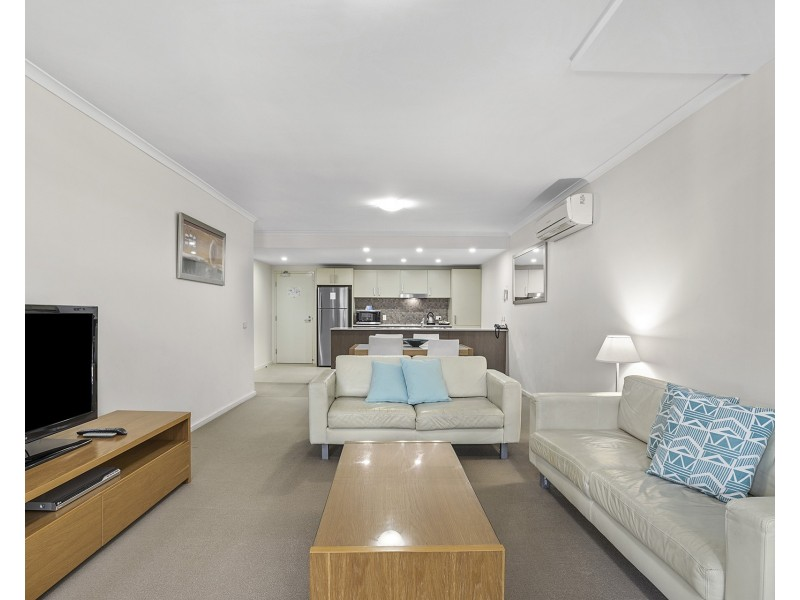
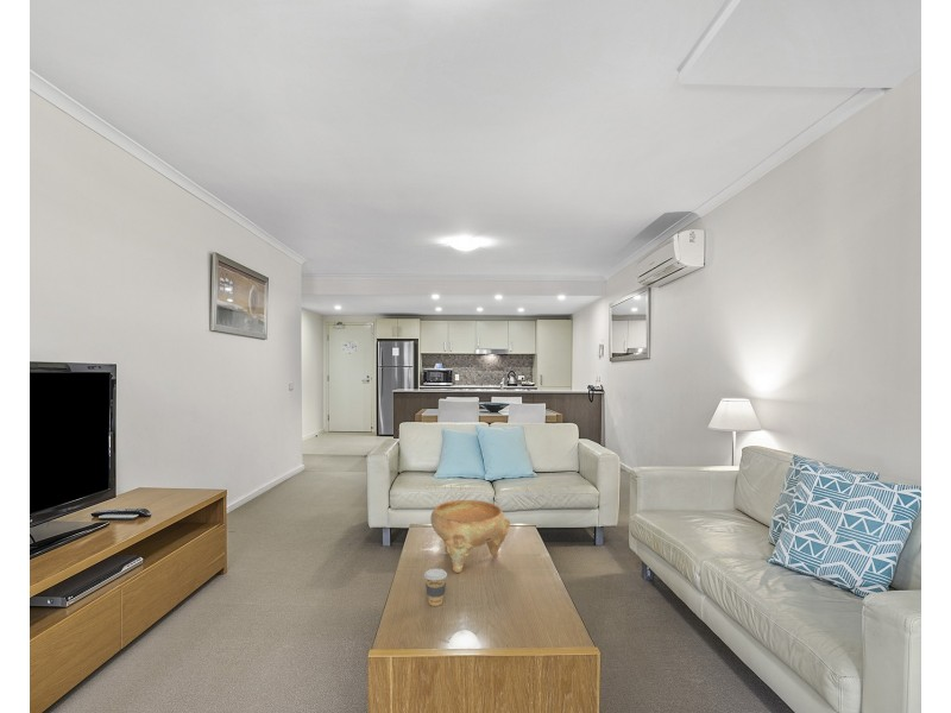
+ coffee cup (435, 587)
+ decorative bowl (464, 535)
